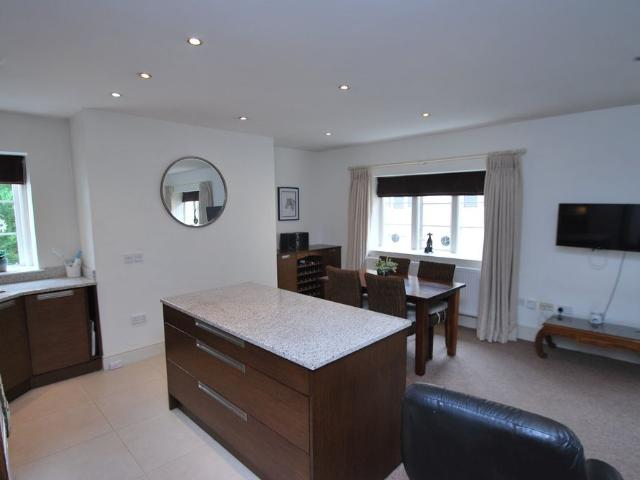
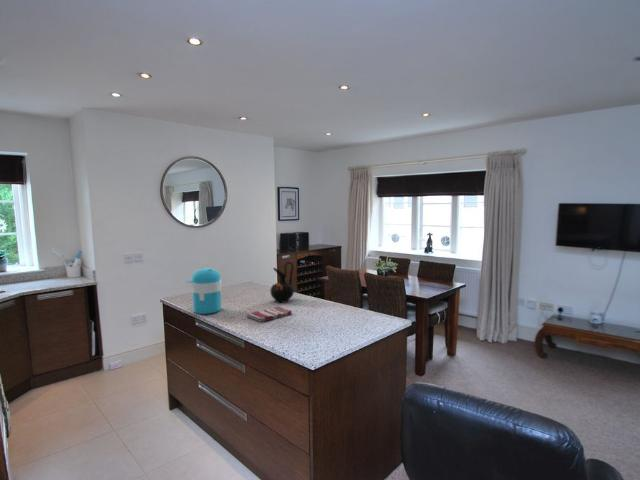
+ coffee maker (206, 289)
+ dish towel (269, 313)
+ ceramic jug (282, 281)
